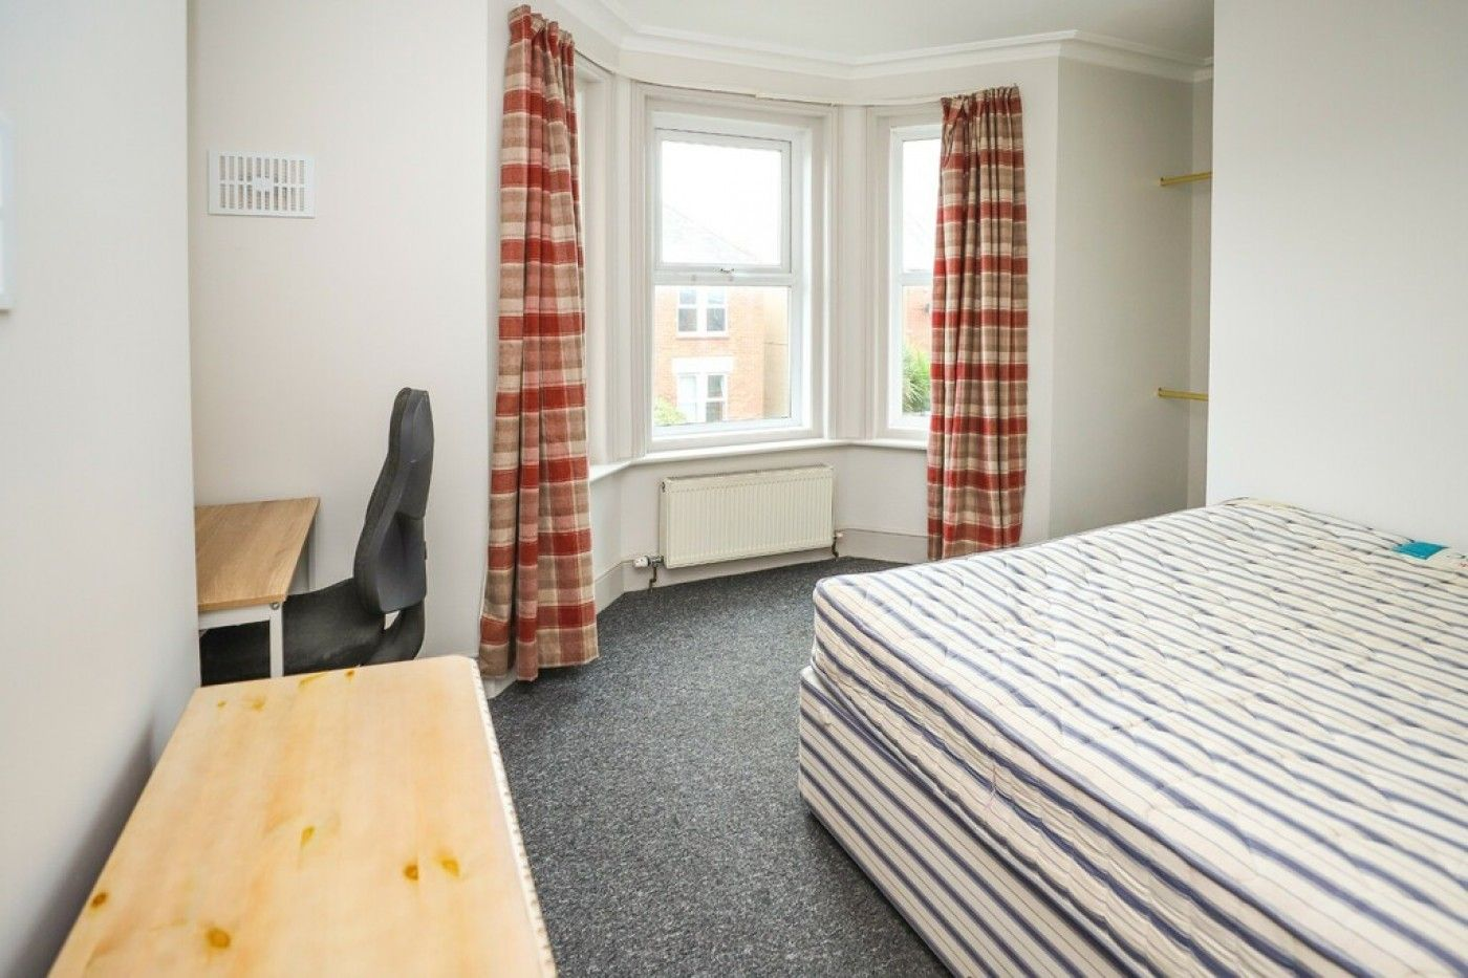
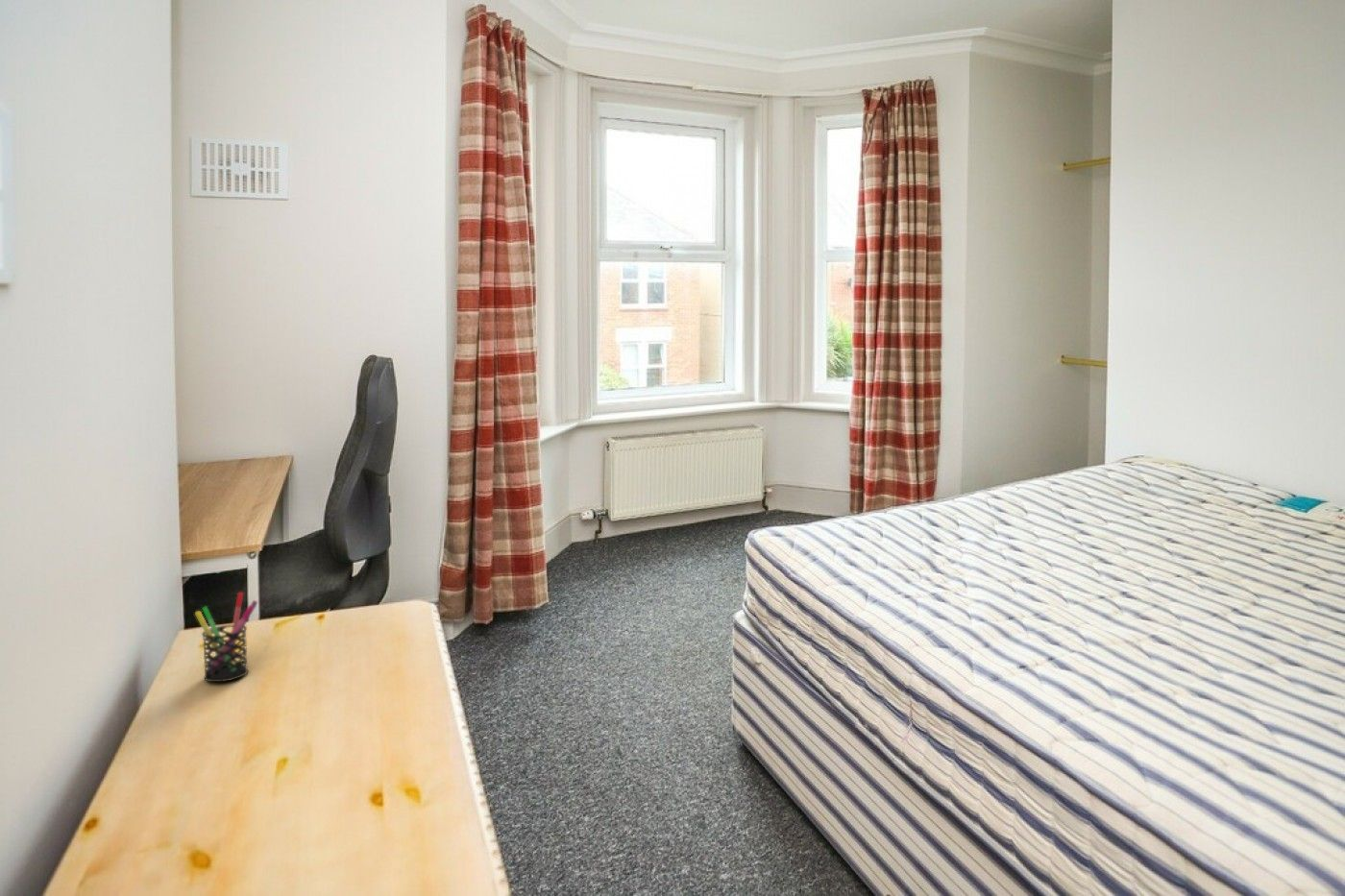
+ pen holder (224, 635)
